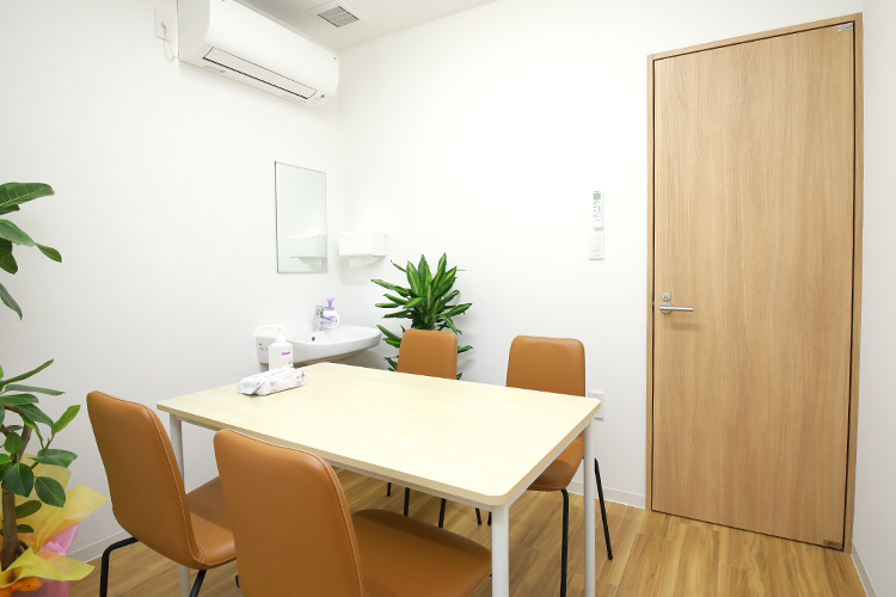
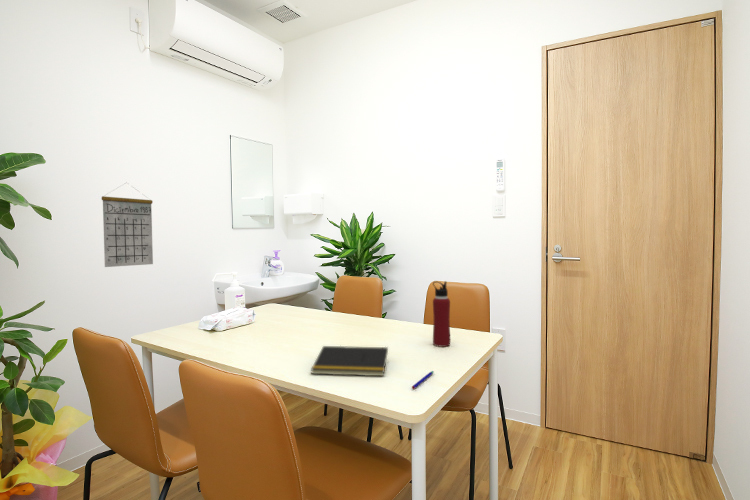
+ notepad (351, 359)
+ water bottle (441, 312)
+ pen (423, 379)
+ calendar (128, 224)
